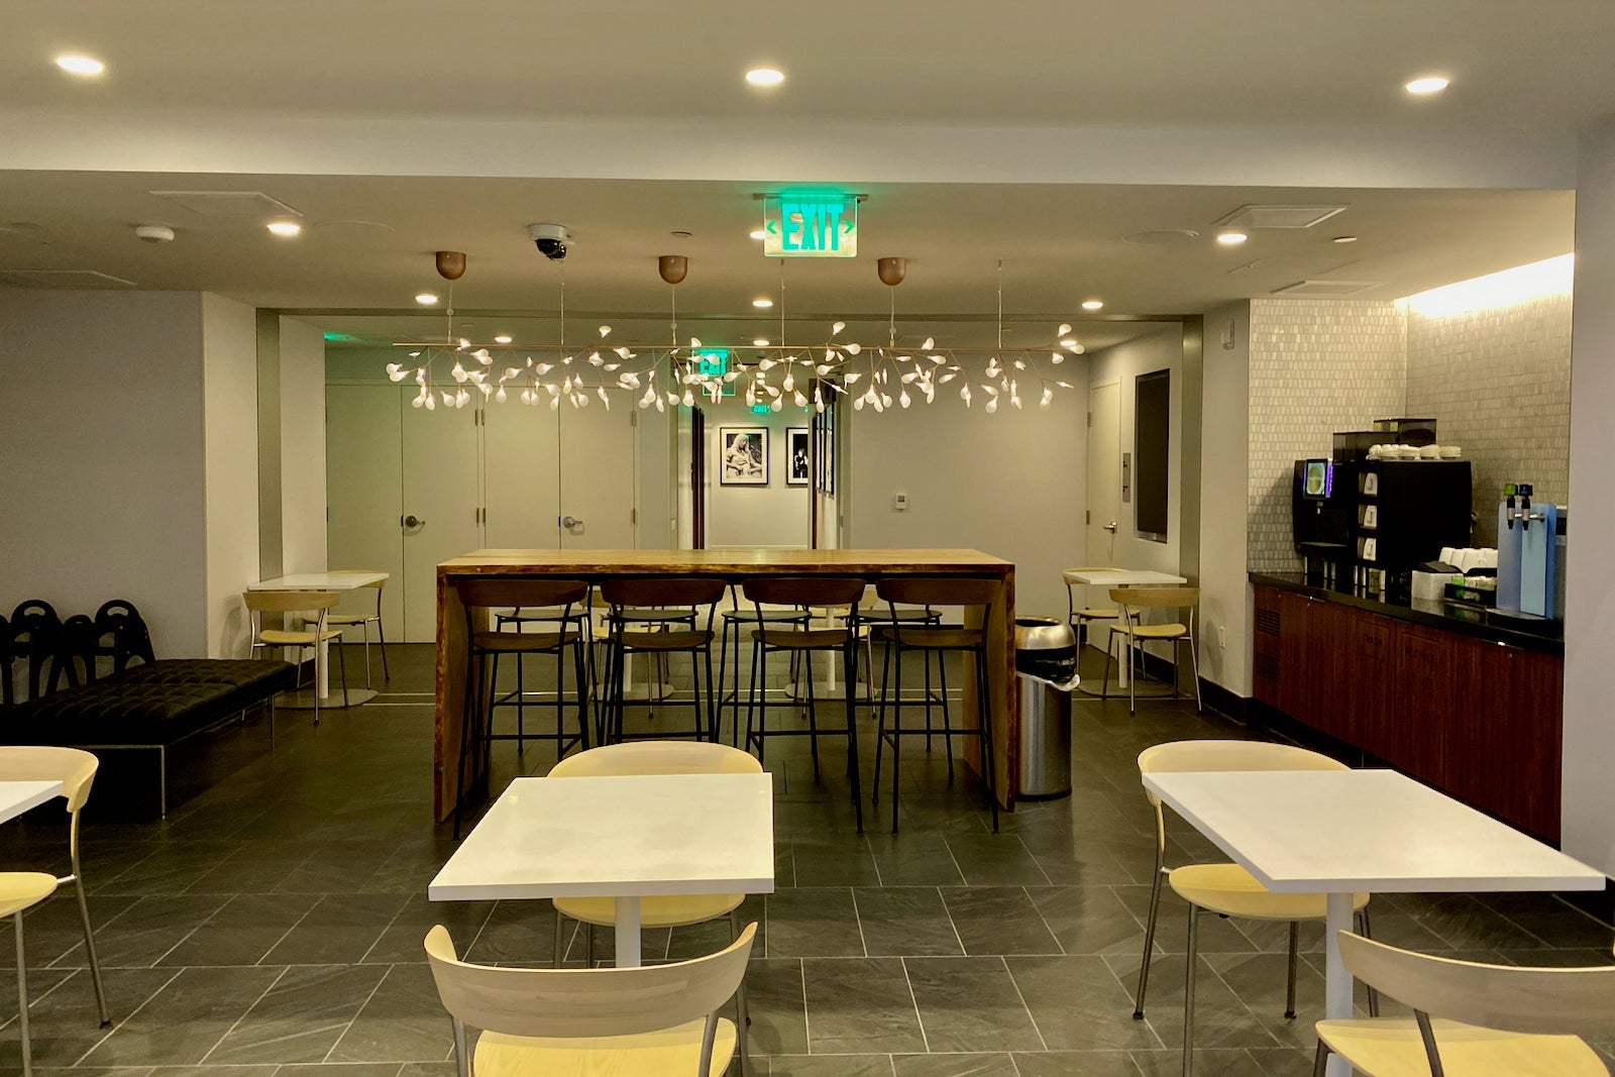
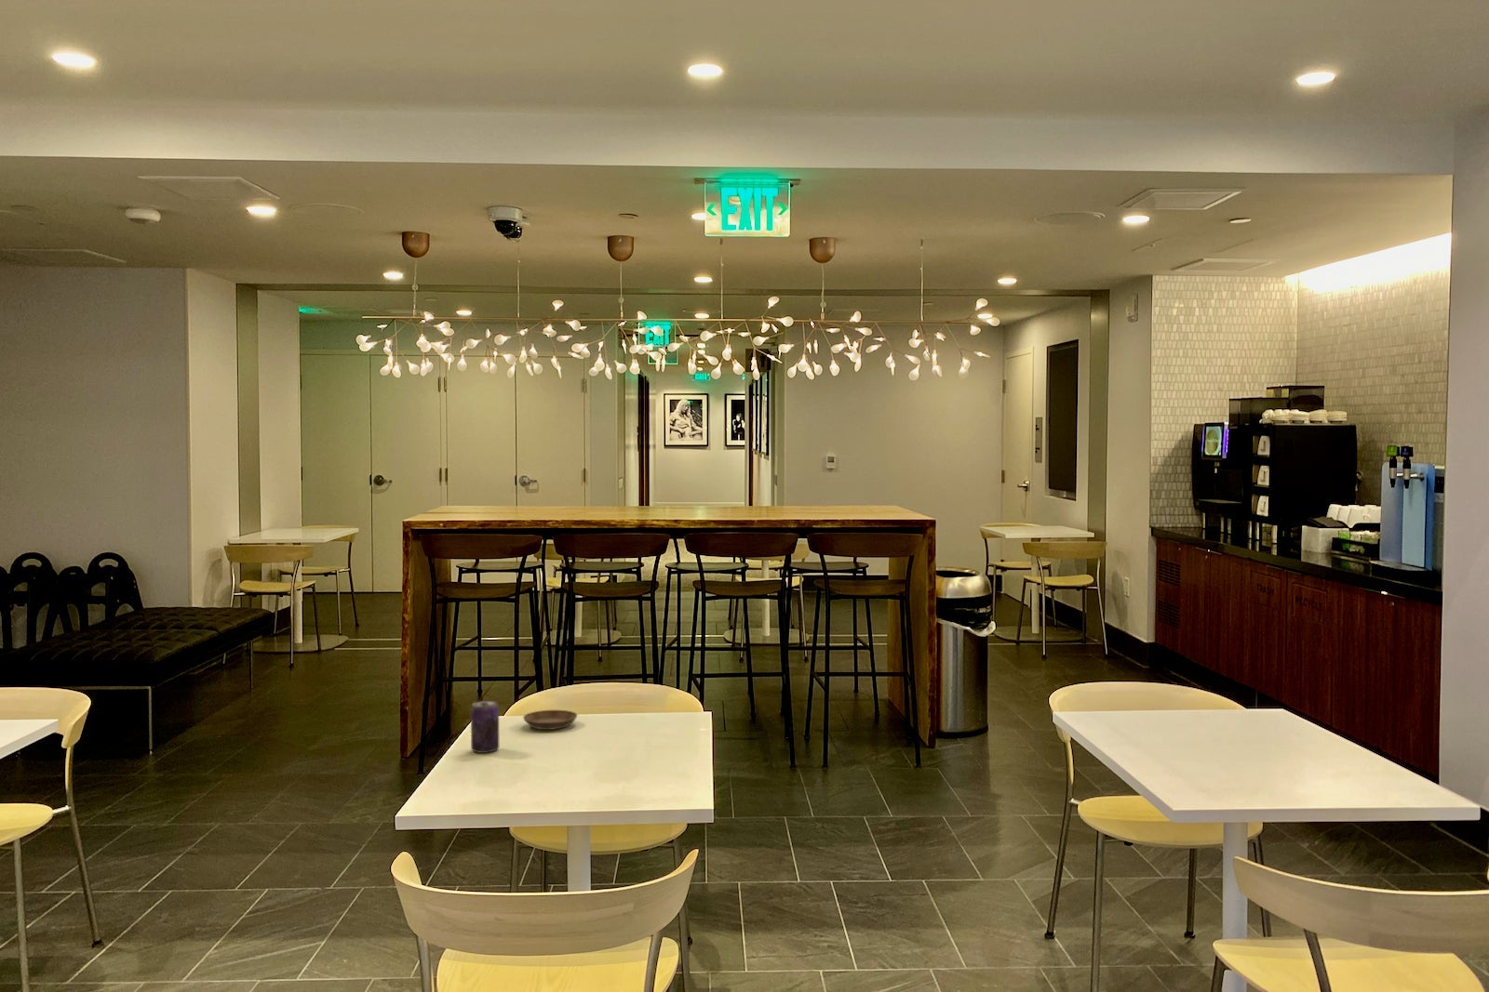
+ saucer (550, 721)
+ beverage can (485, 726)
